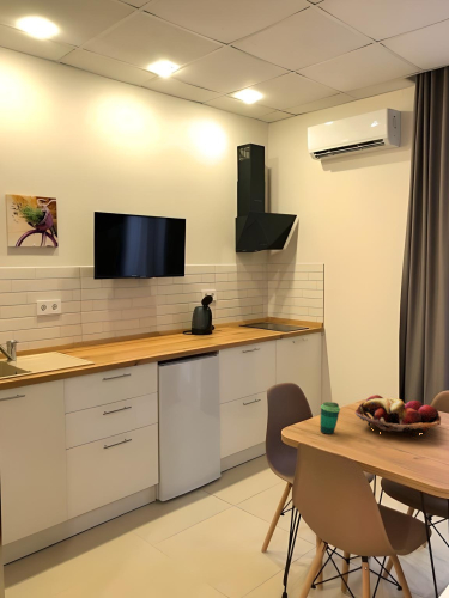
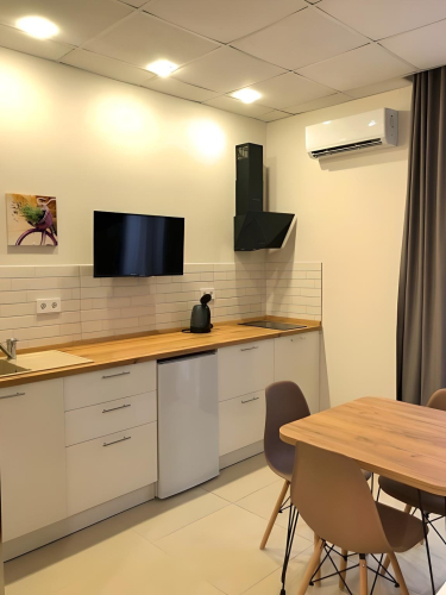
- fruit basket (396, 413)
- cup (329, 417)
